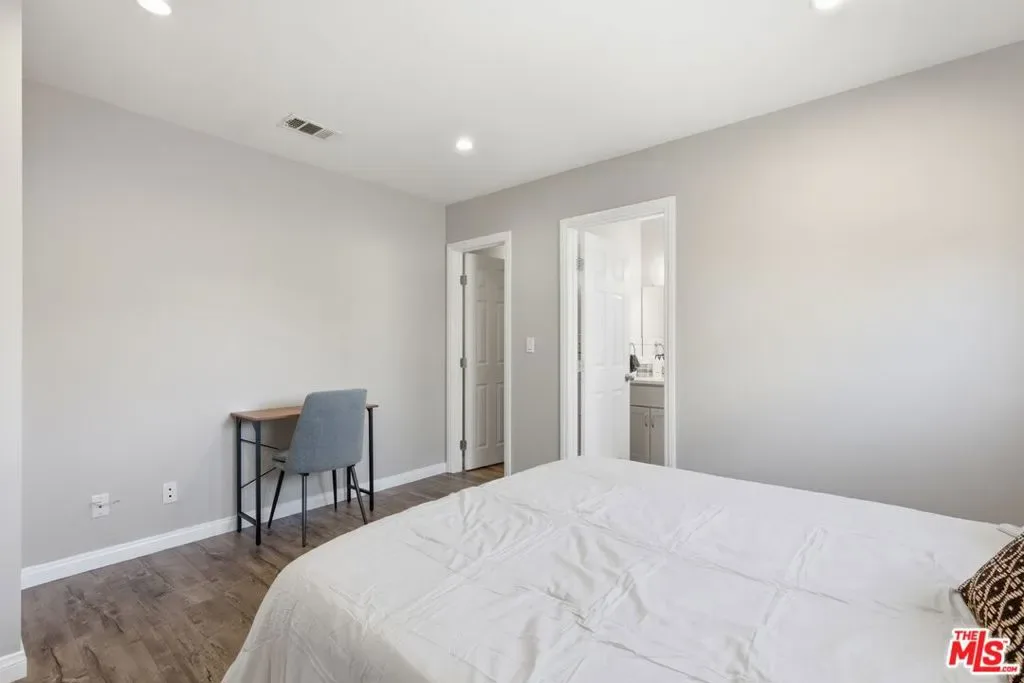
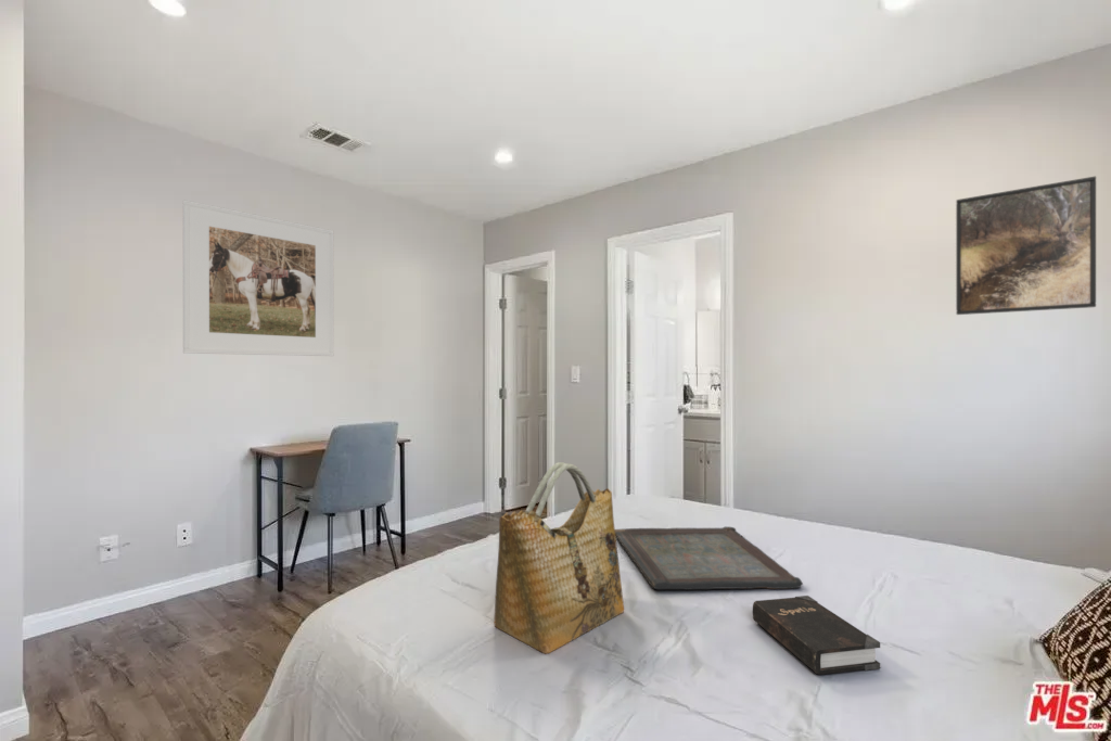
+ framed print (265, 285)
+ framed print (1021, 250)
+ grocery bag (560, 541)
+ serving tray (695, 553)
+ hardback book (810, 631)
